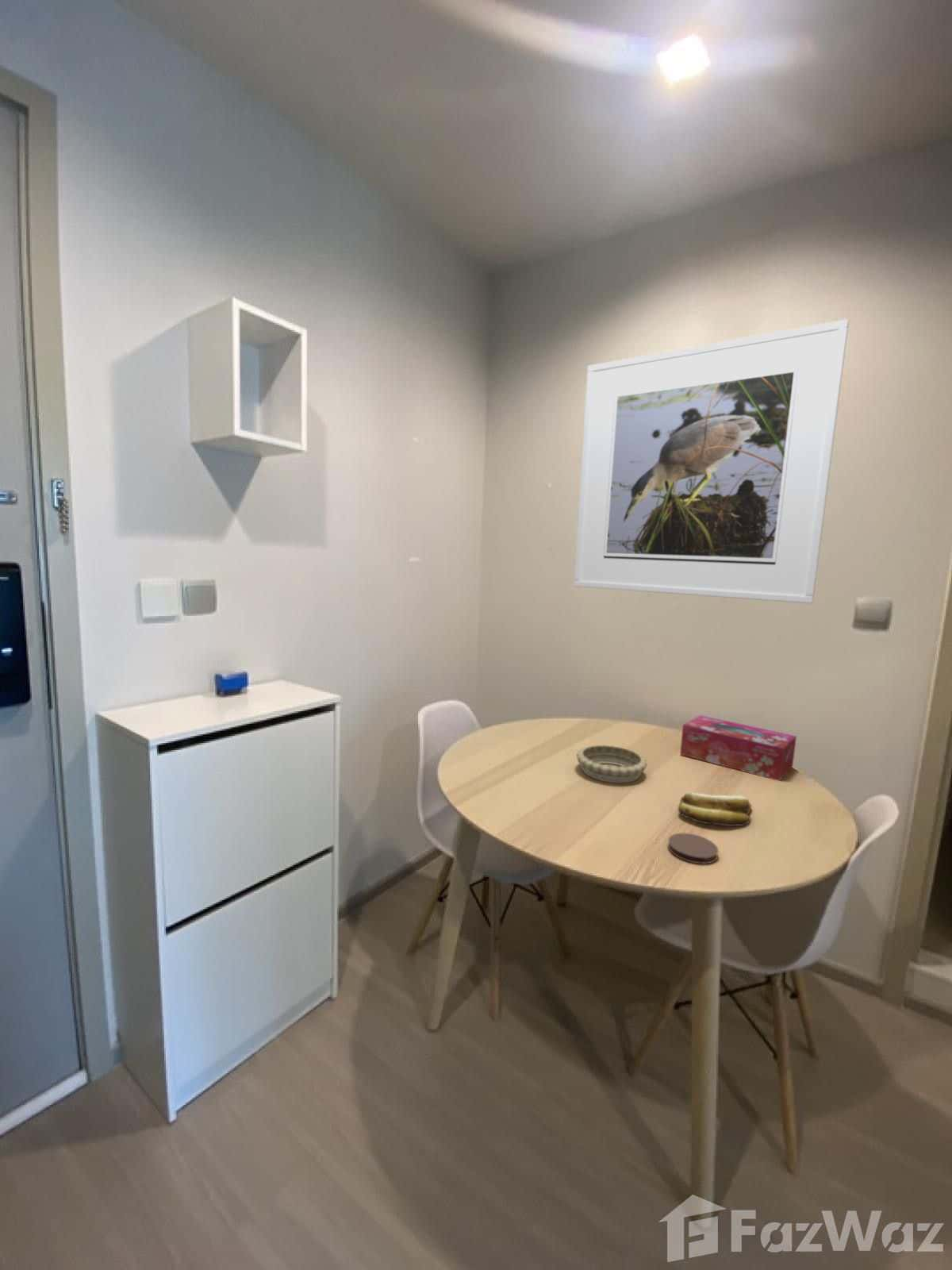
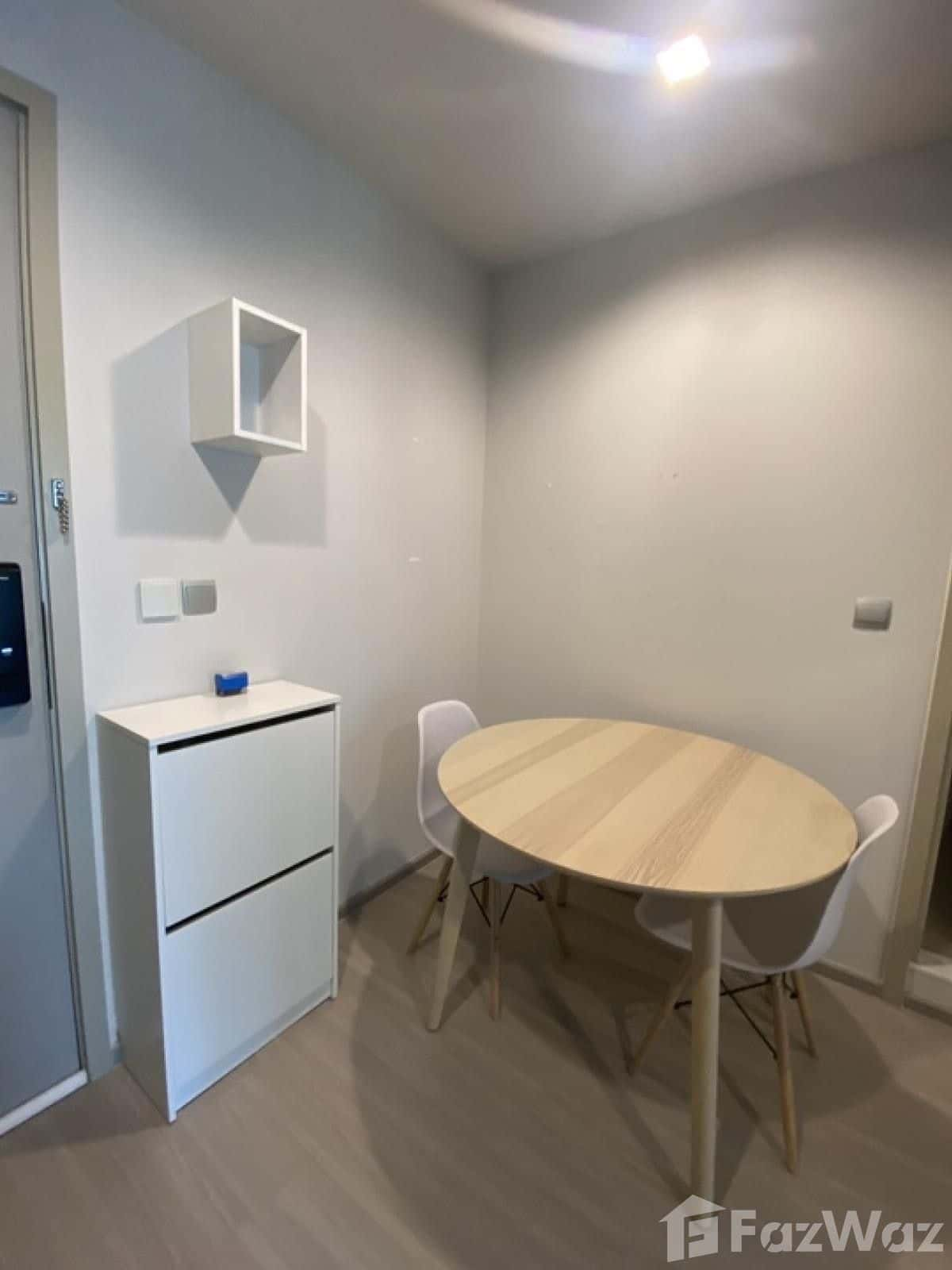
- tissue box (736, 745)
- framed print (690, 474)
- decorative bowl (611, 763)
- coaster (693, 848)
- banana (715, 799)
